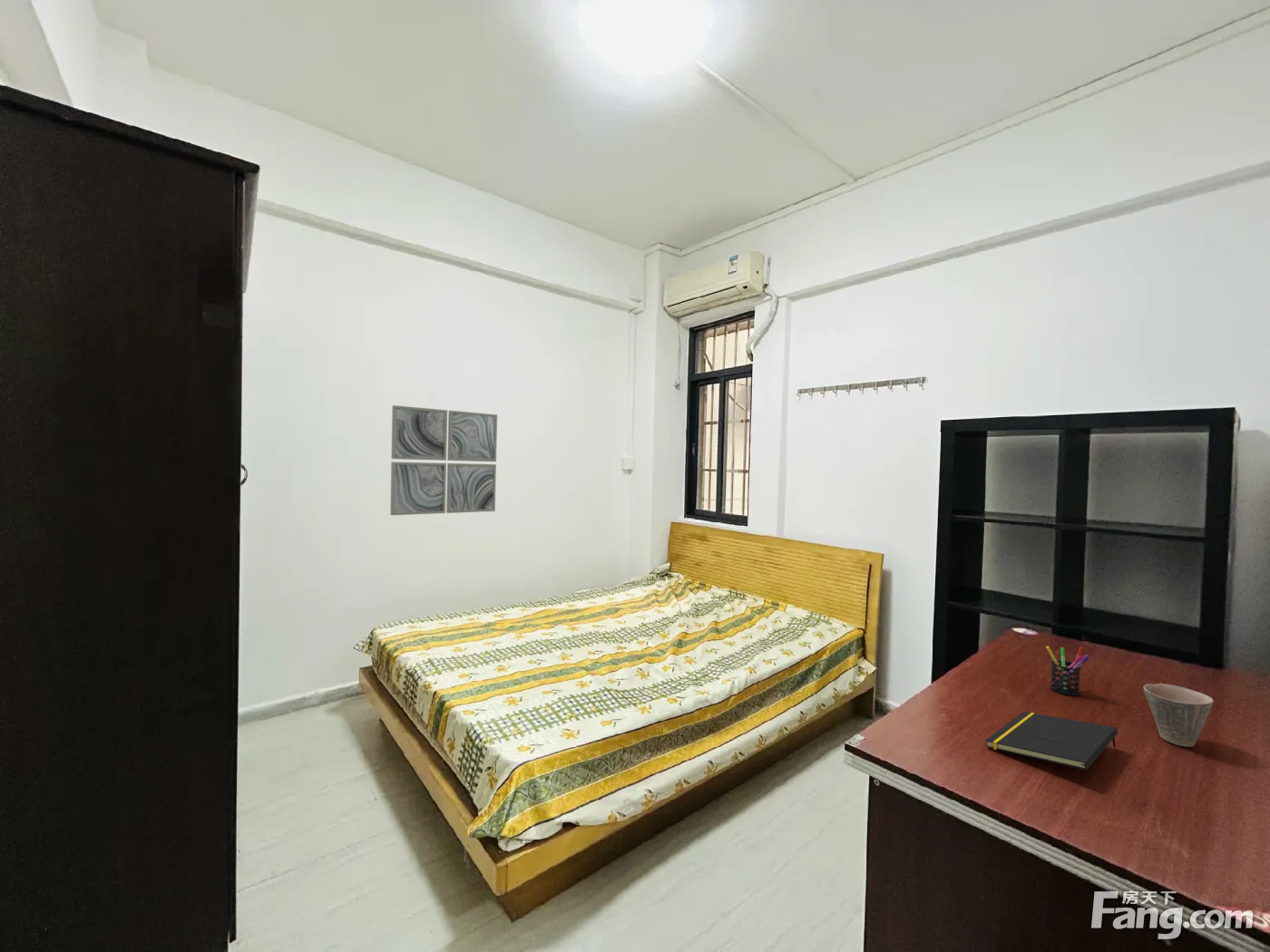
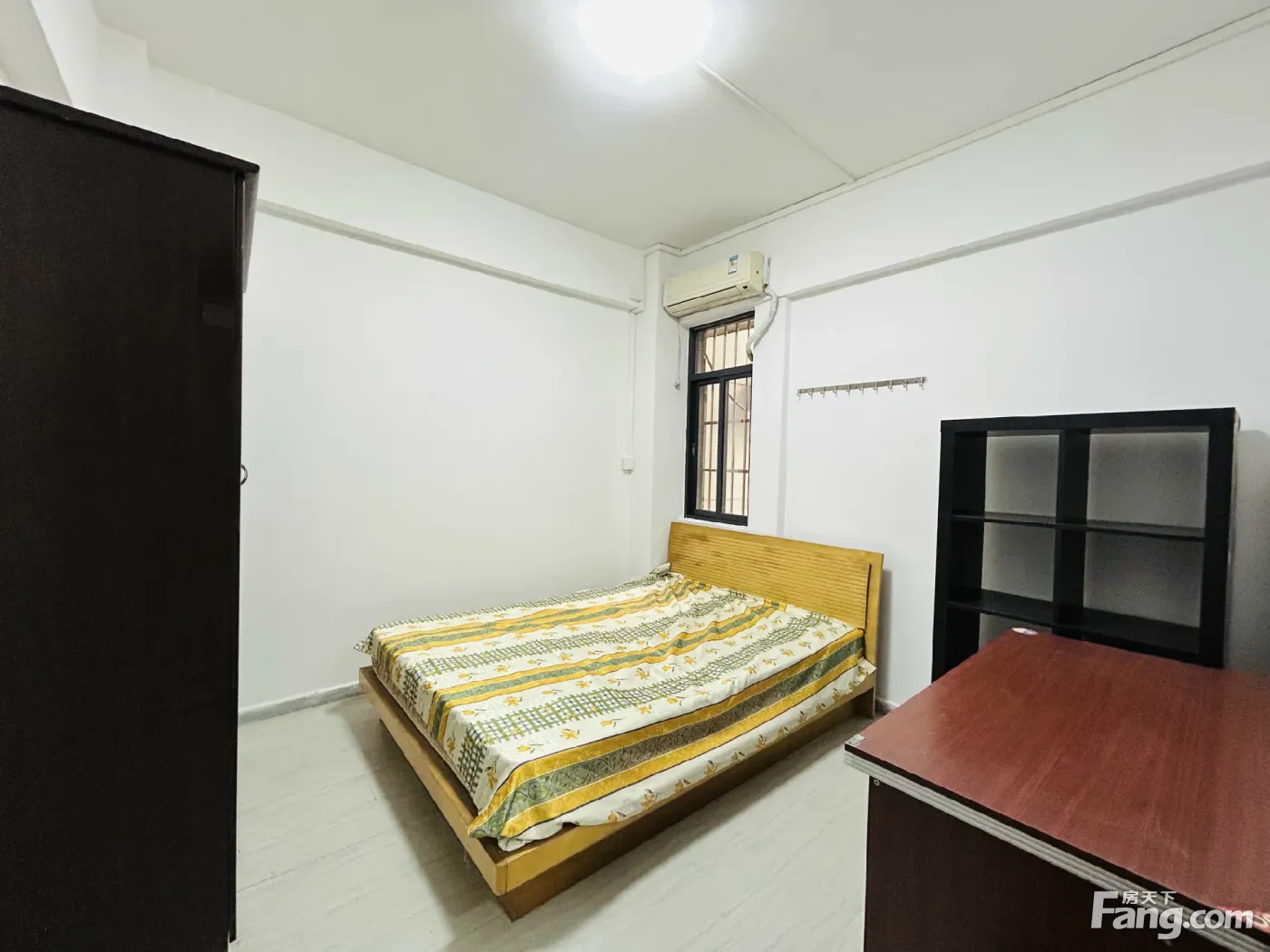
- pen holder (1066, 667)
- cup (1176, 716)
- notepad (1051, 737)
- wall art (447, 460)
